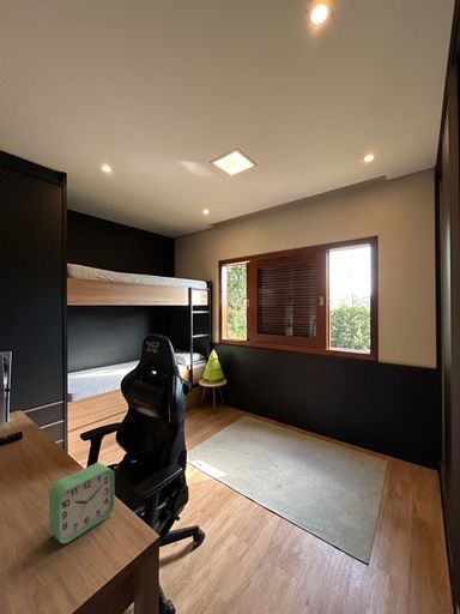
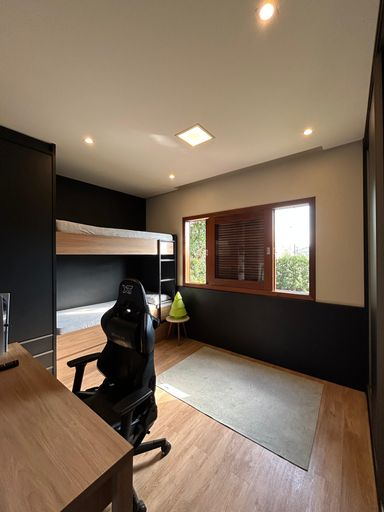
- alarm clock (83, 499)
